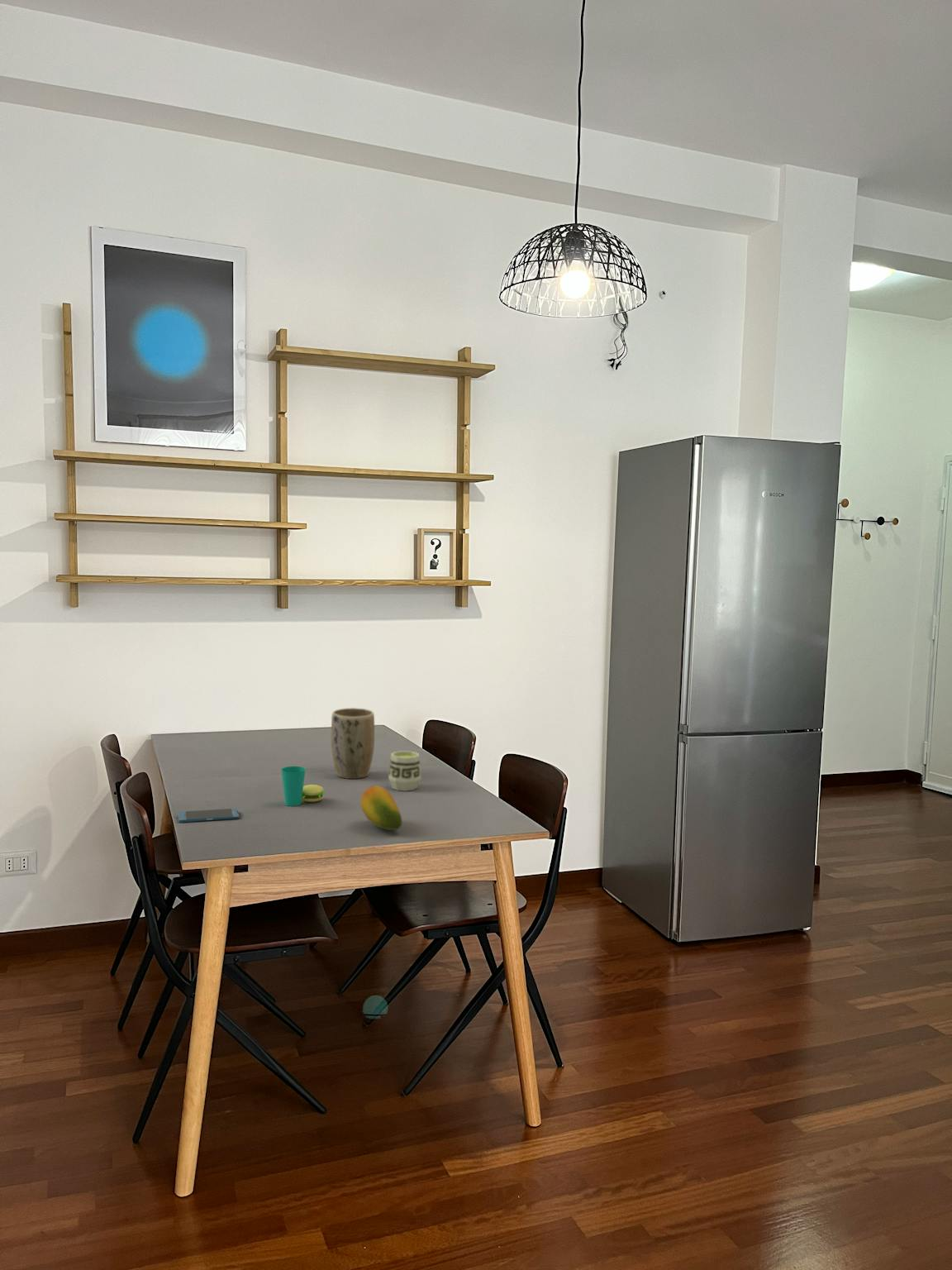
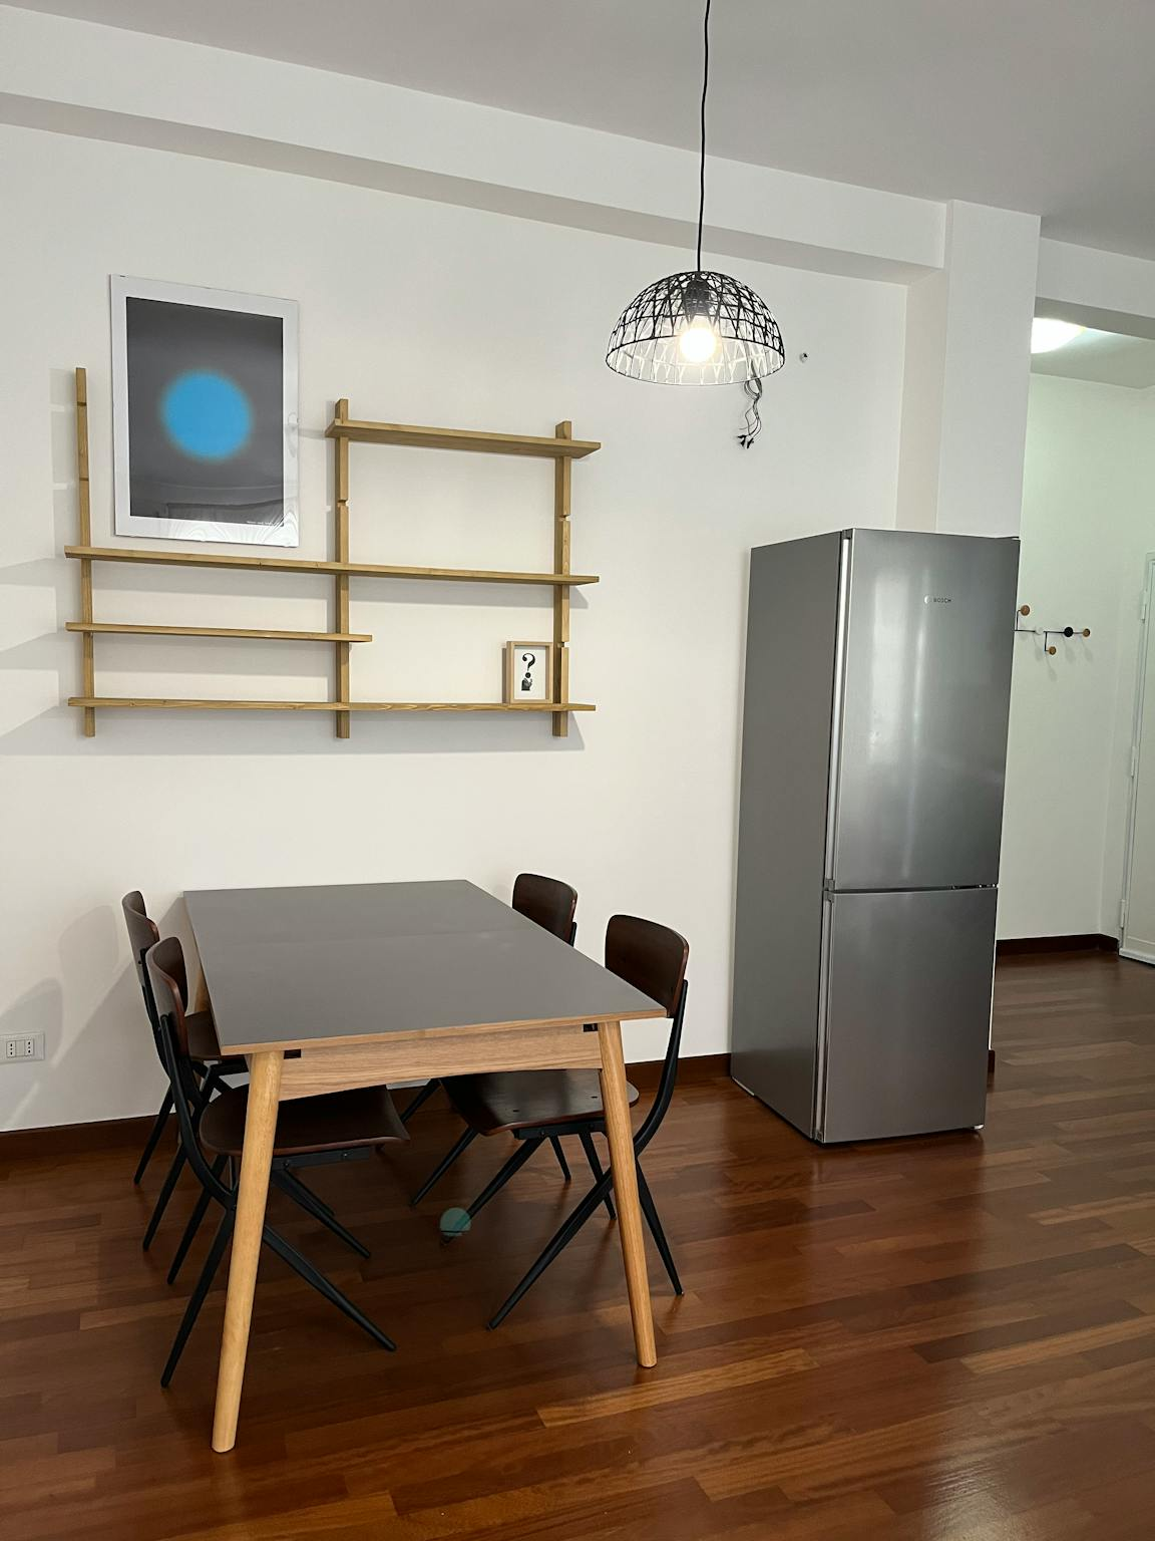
- smartphone (208, 814)
- plant pot (353, 743)
- cup (404, 771)
- fruit (380, 808)
- cup (302, 784)
